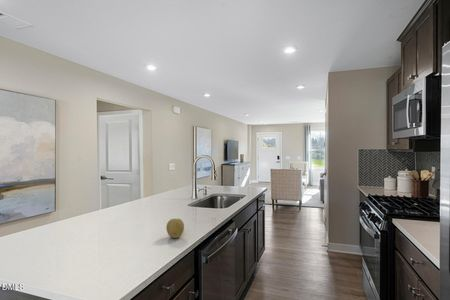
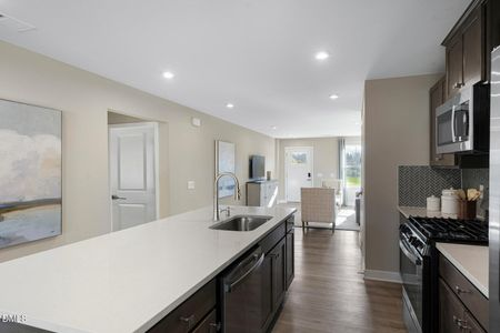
- fruit (175, 227)
